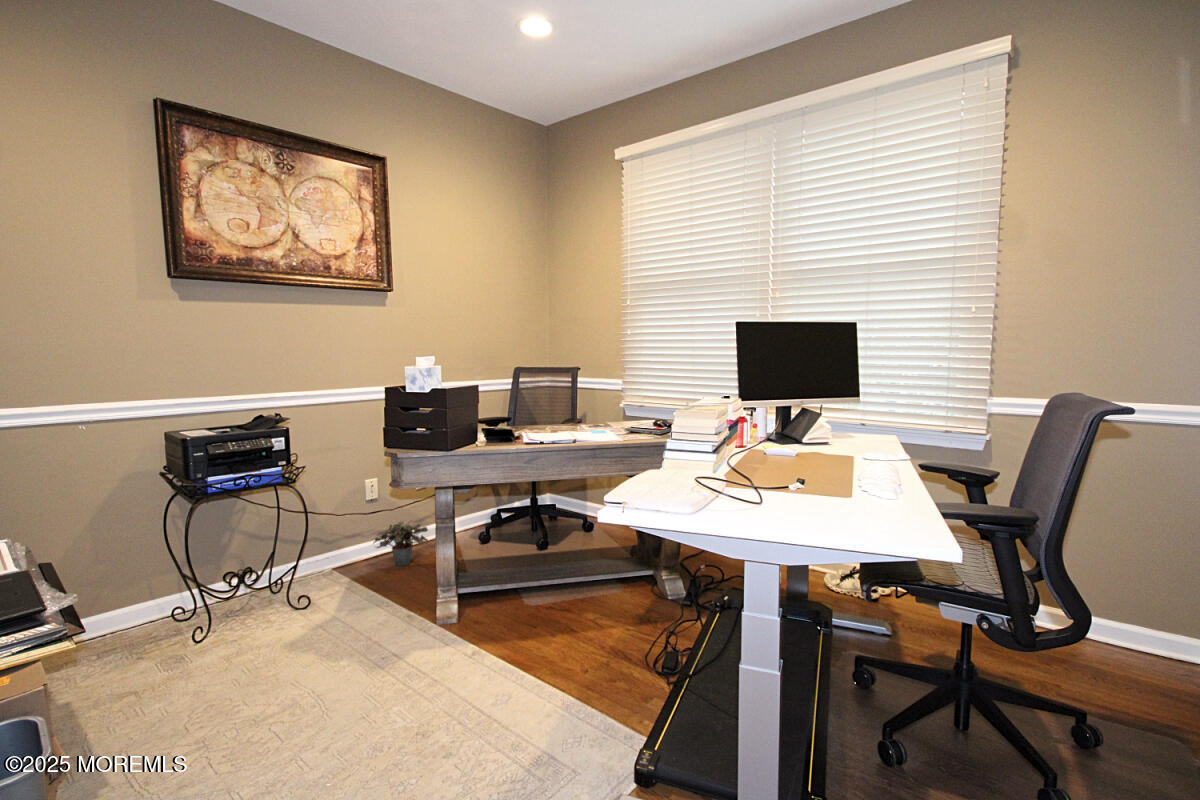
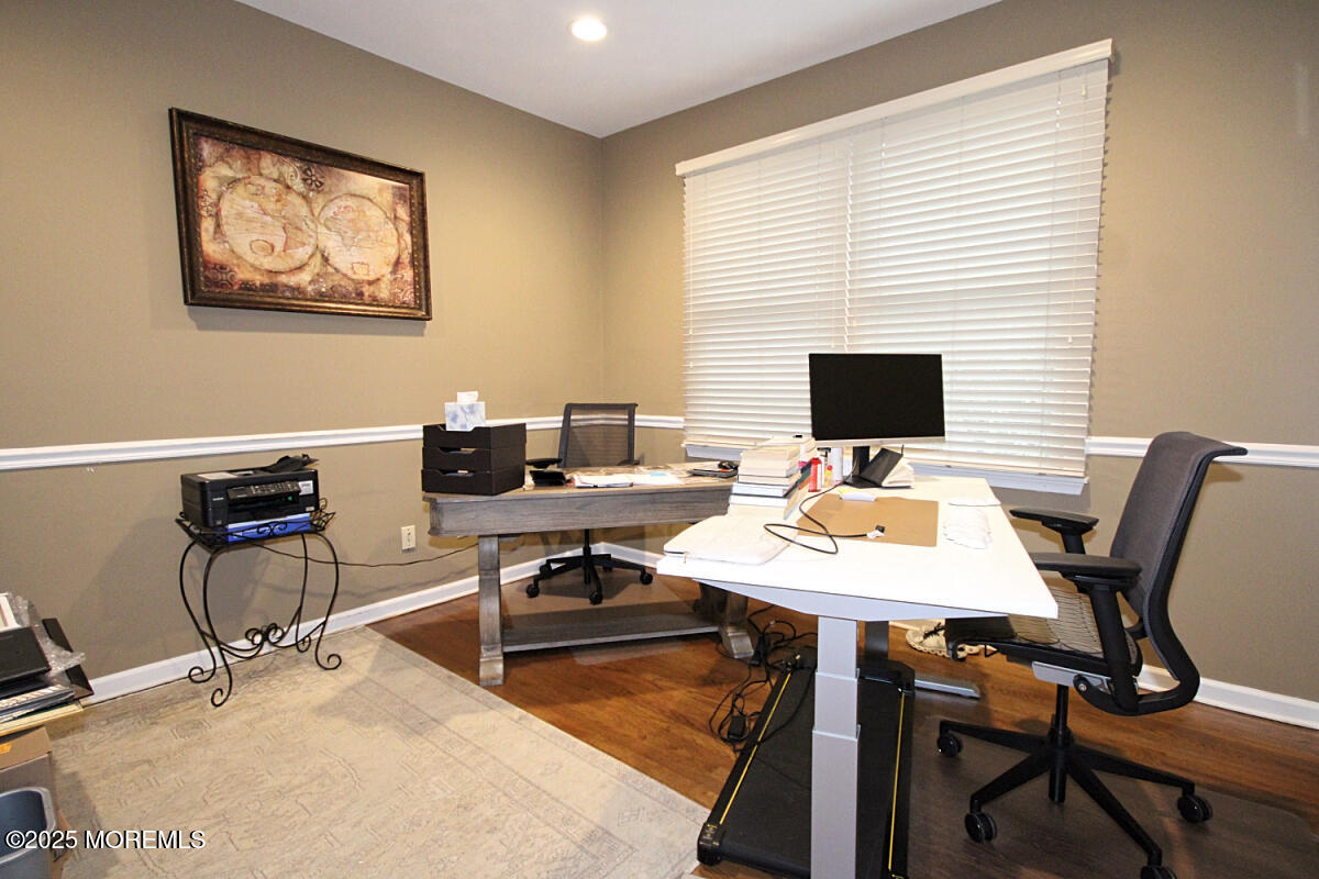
- potted plant (401, 544)
